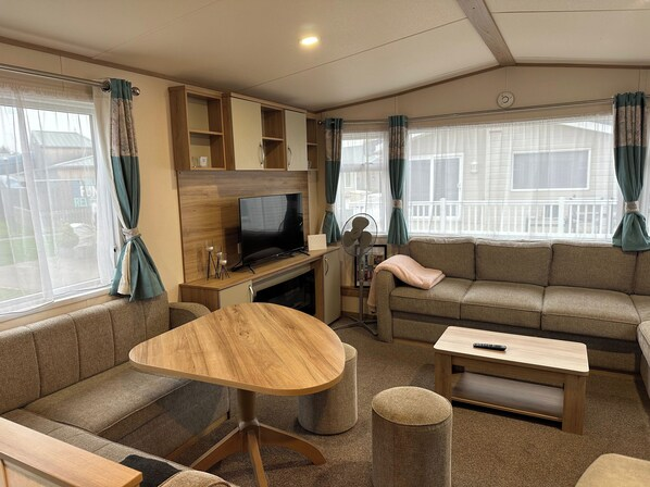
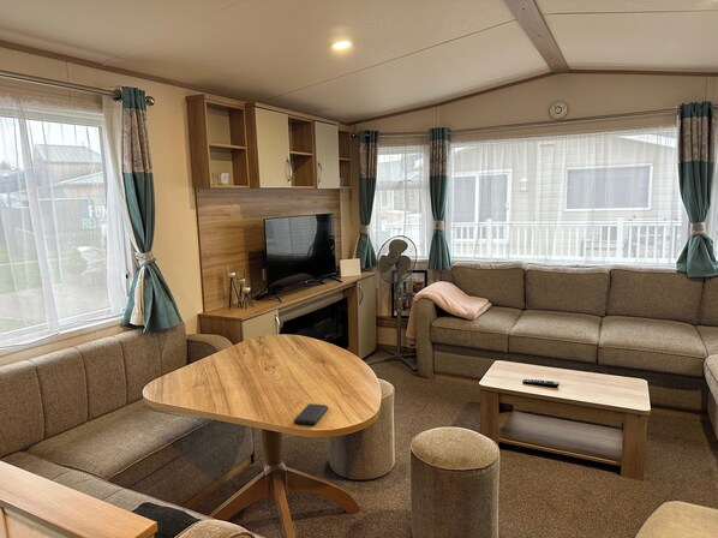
+ smartphone (311, 413)
